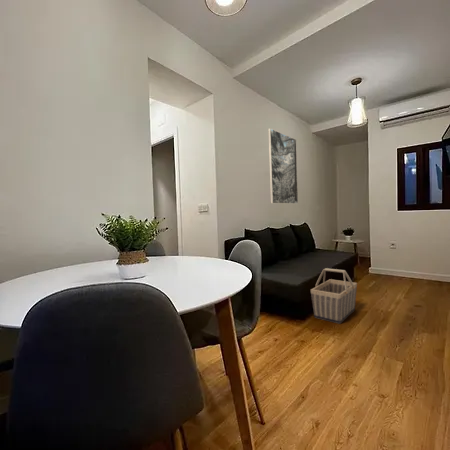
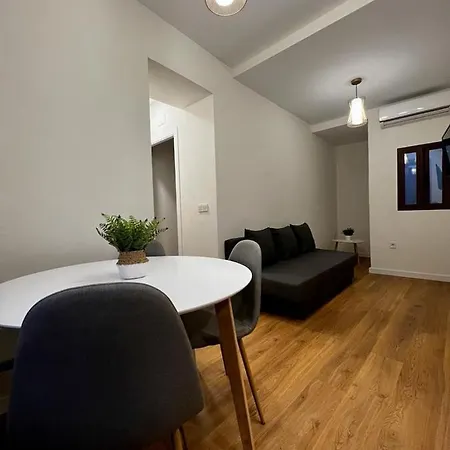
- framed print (284, 169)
- basket (334, 291)
